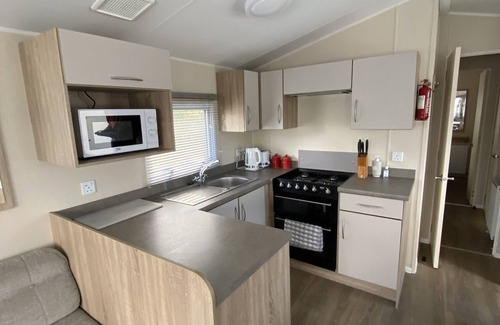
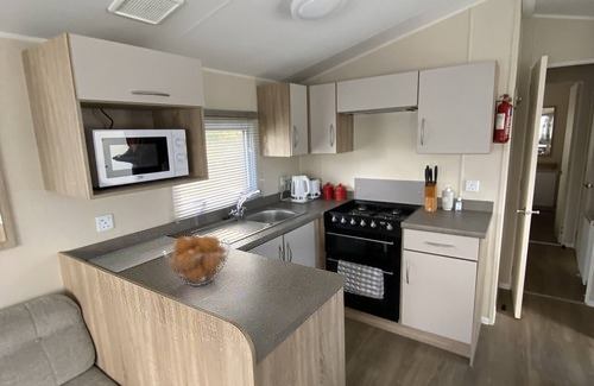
+ fruit basket (198, 258)
